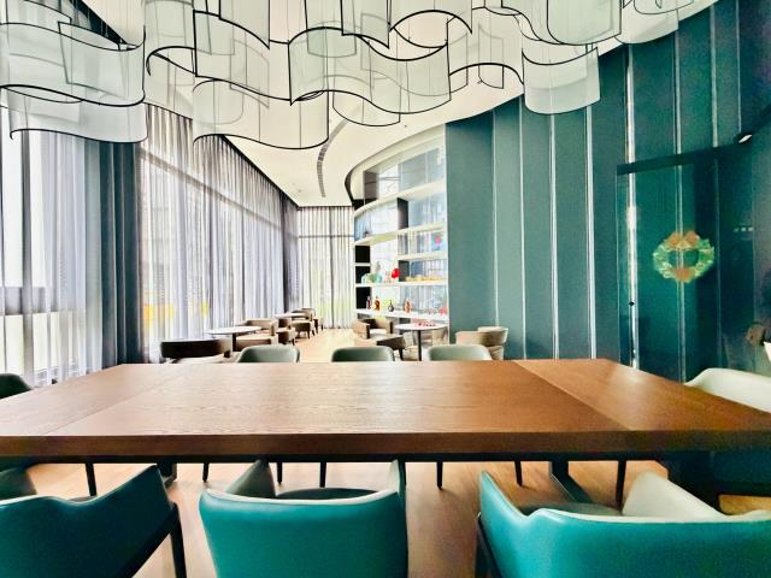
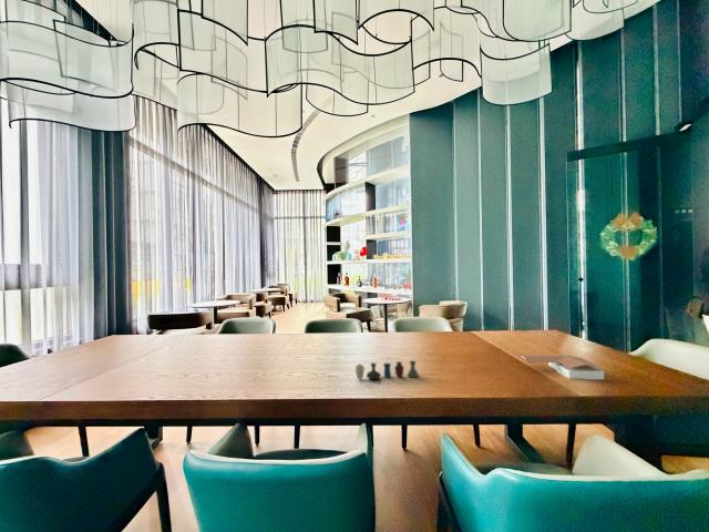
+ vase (387, 370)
+ book (557, 364)
